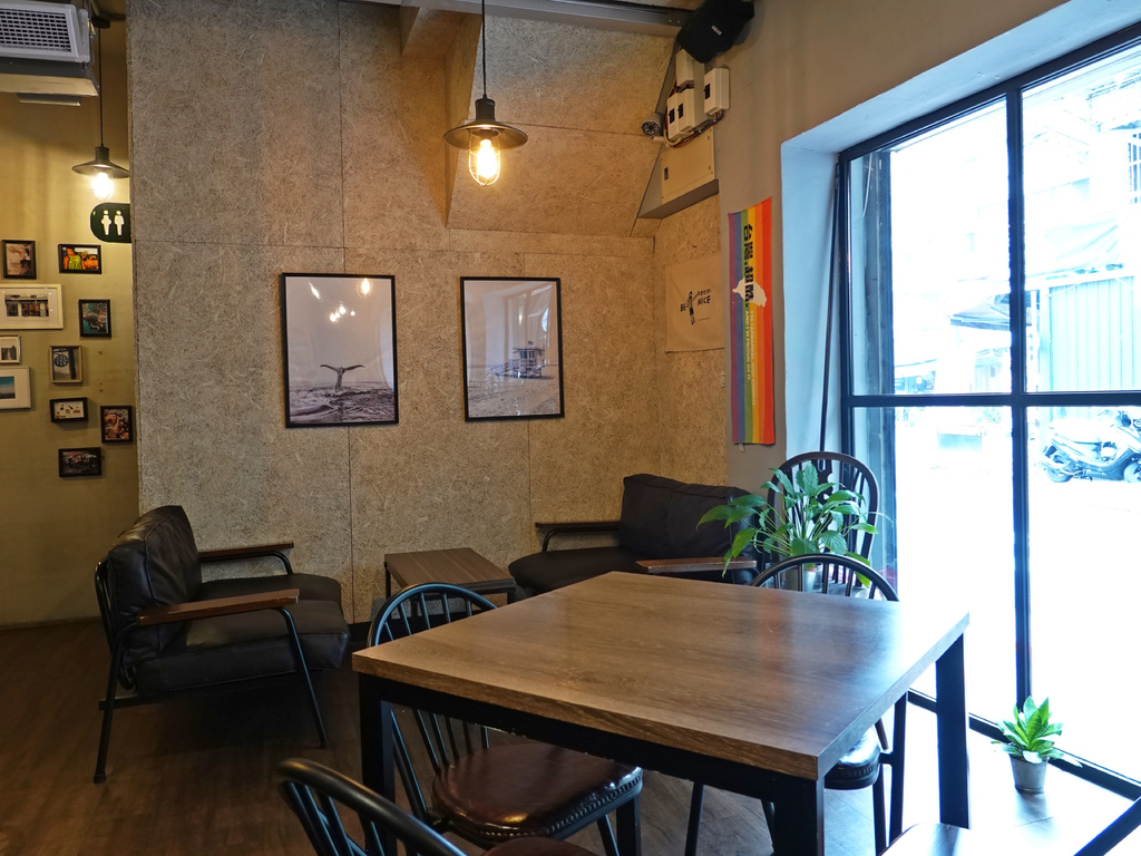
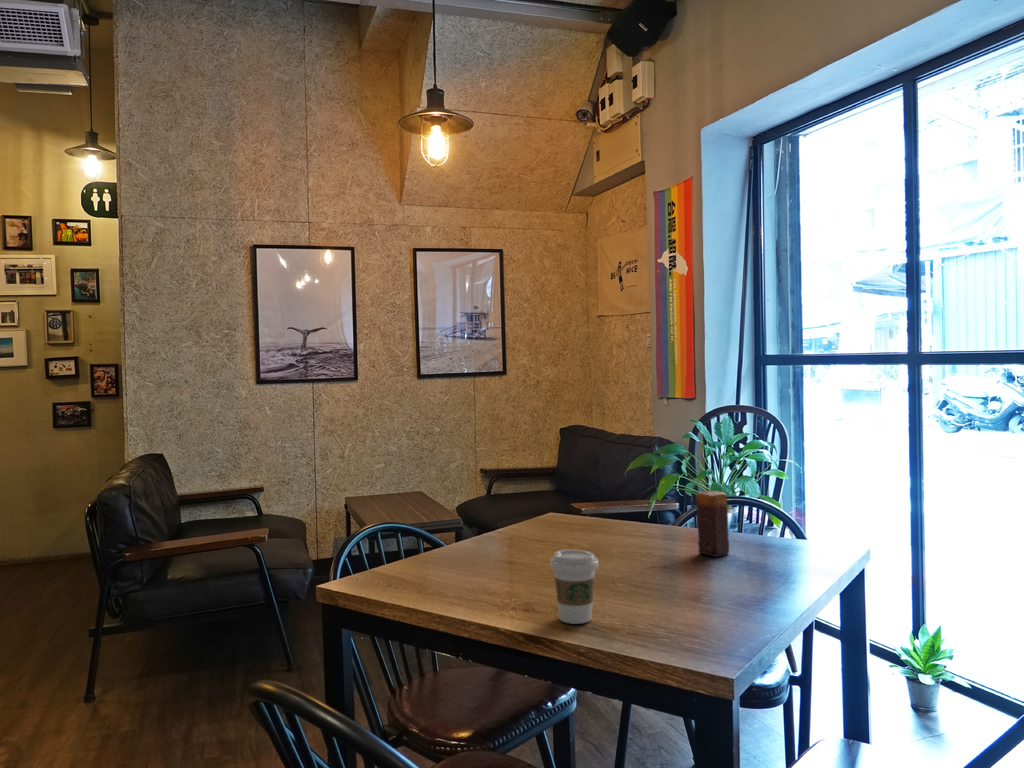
+ coffee cup (574, 585)
+ candle (712, 522)
